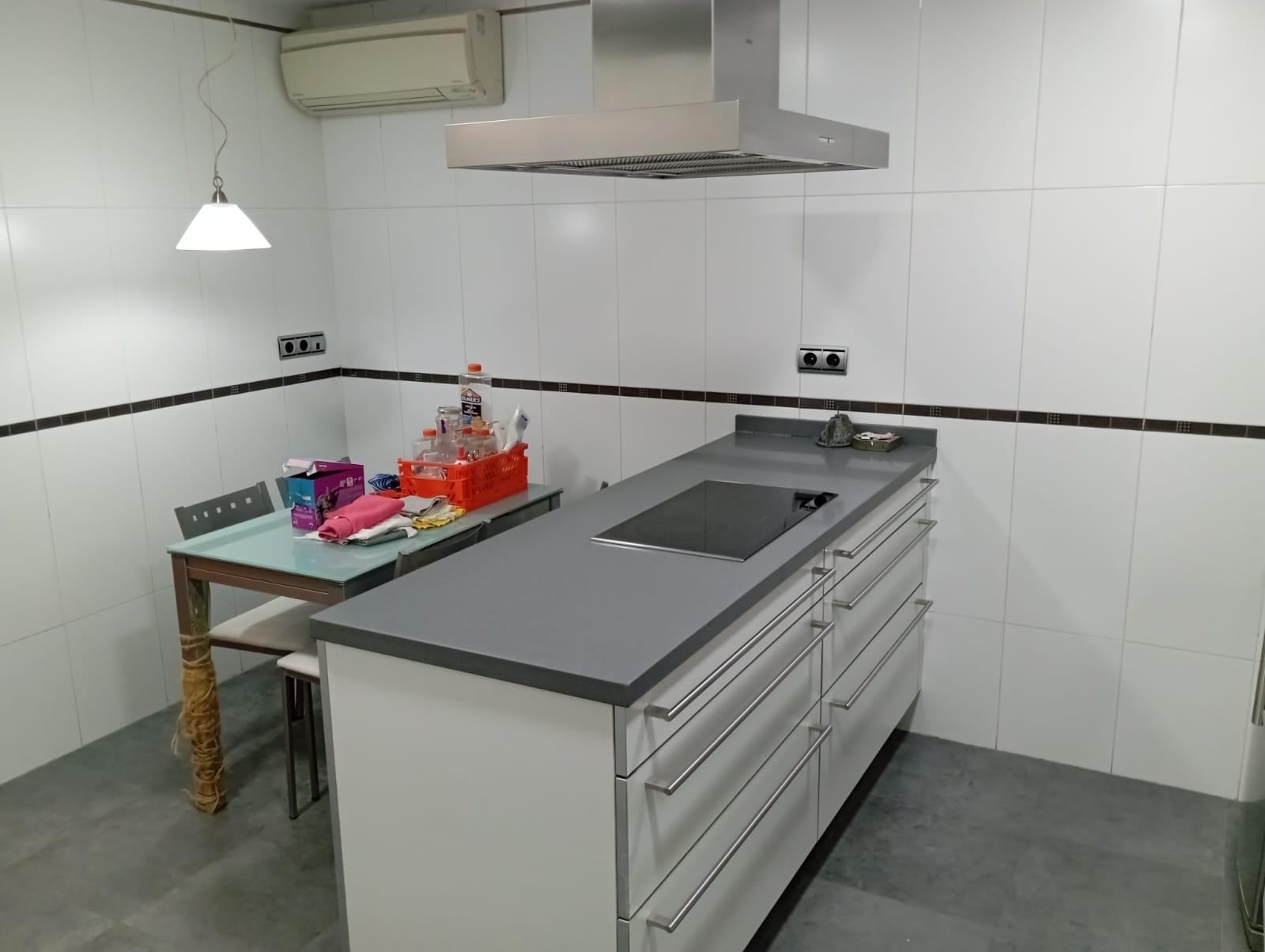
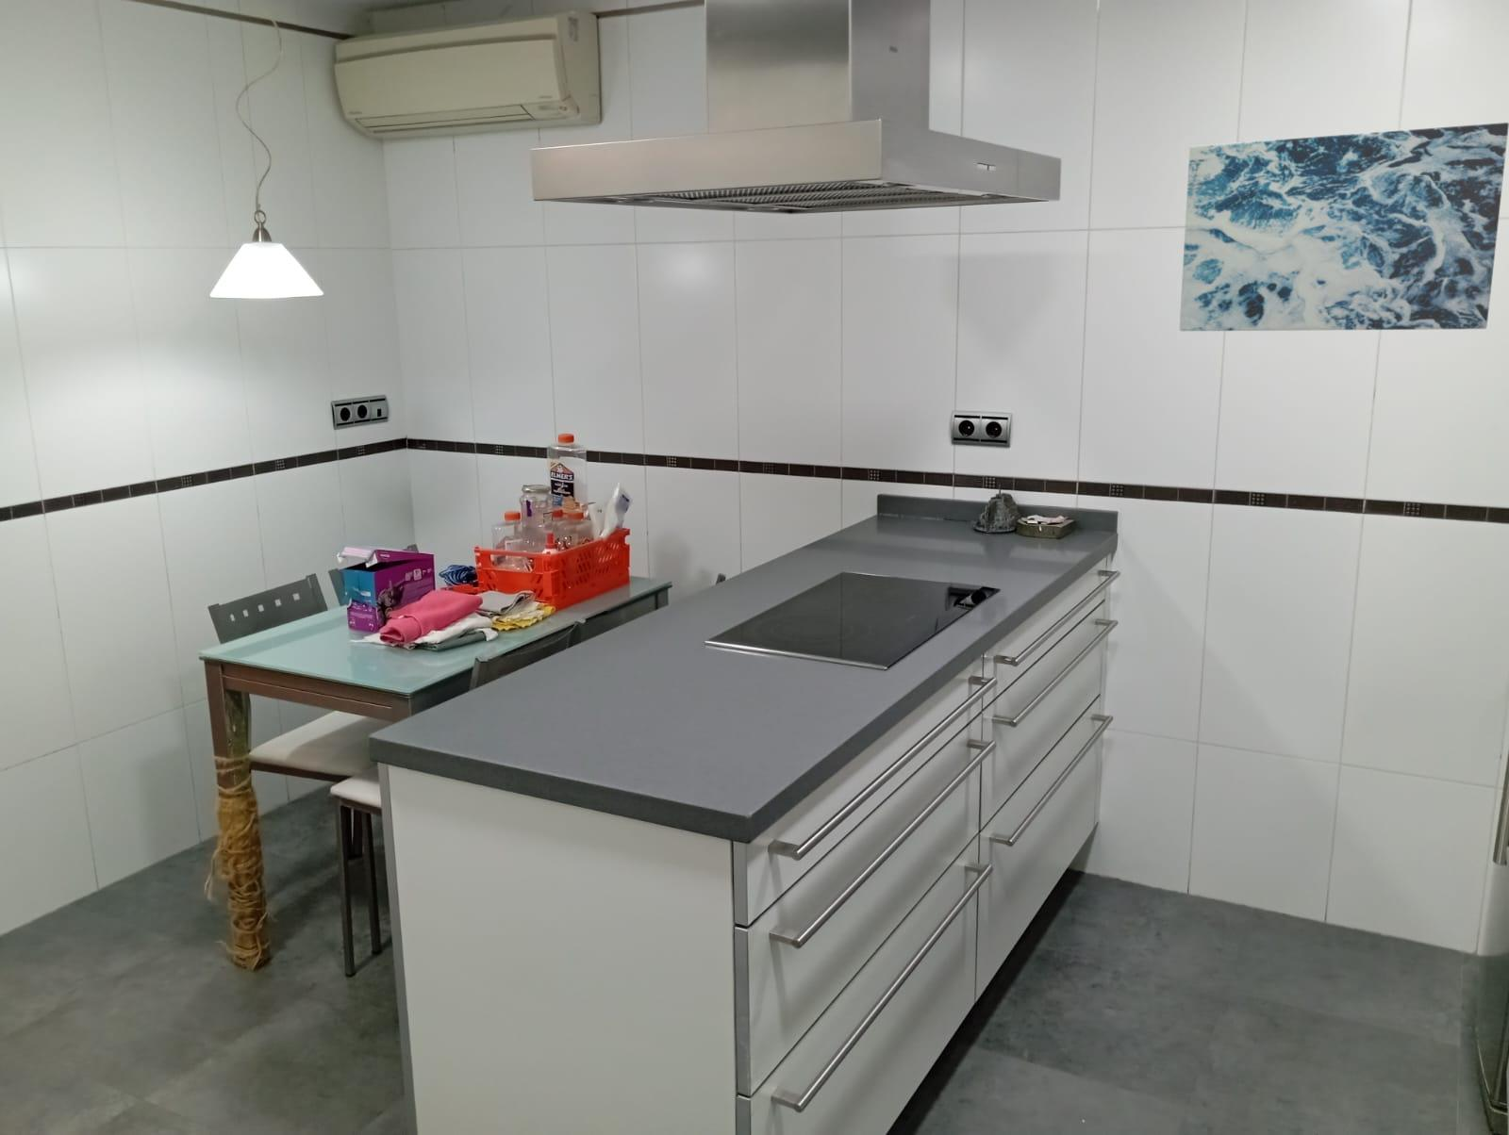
+ wall art (1332, 235)
